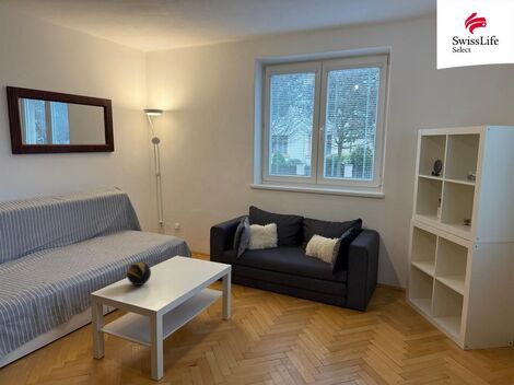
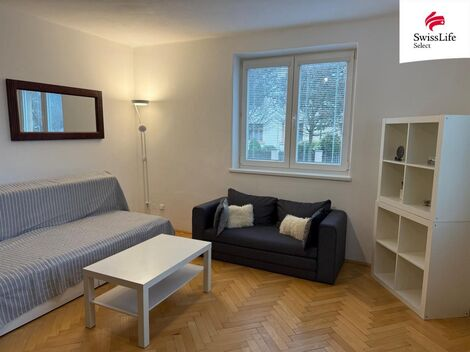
- decorative orb (139, 273)
